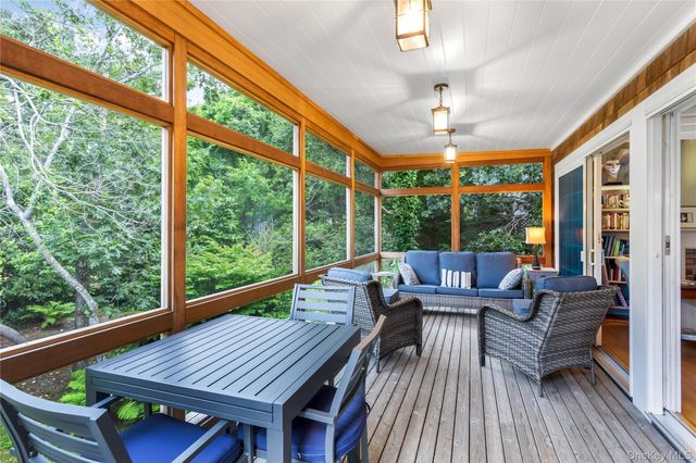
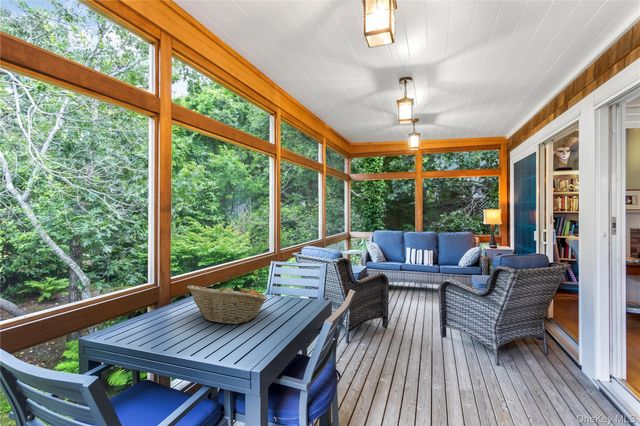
+ fruit basket (227, 299)
